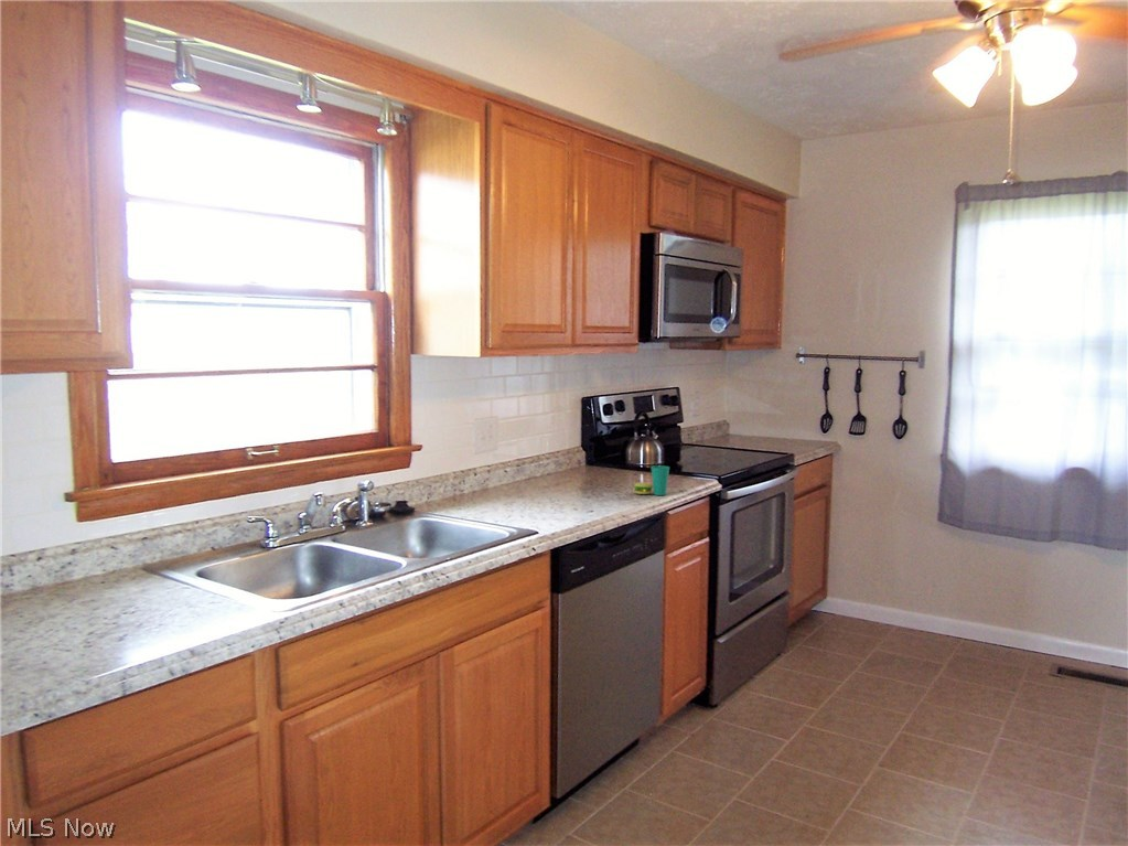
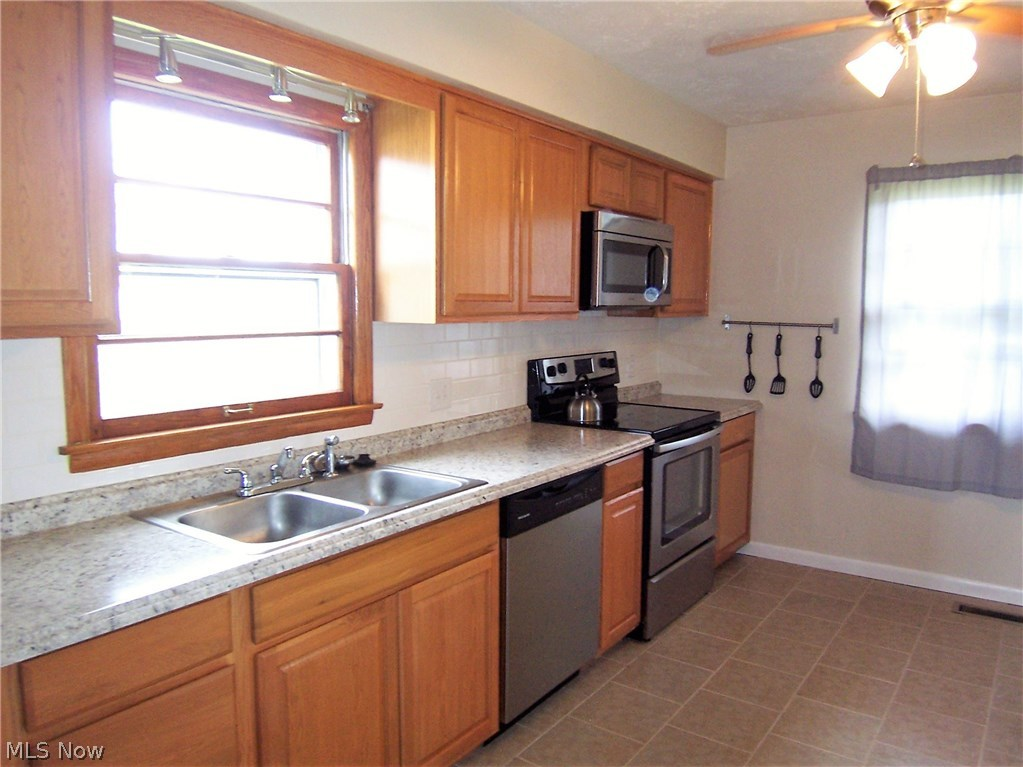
- cup (653, 480)
